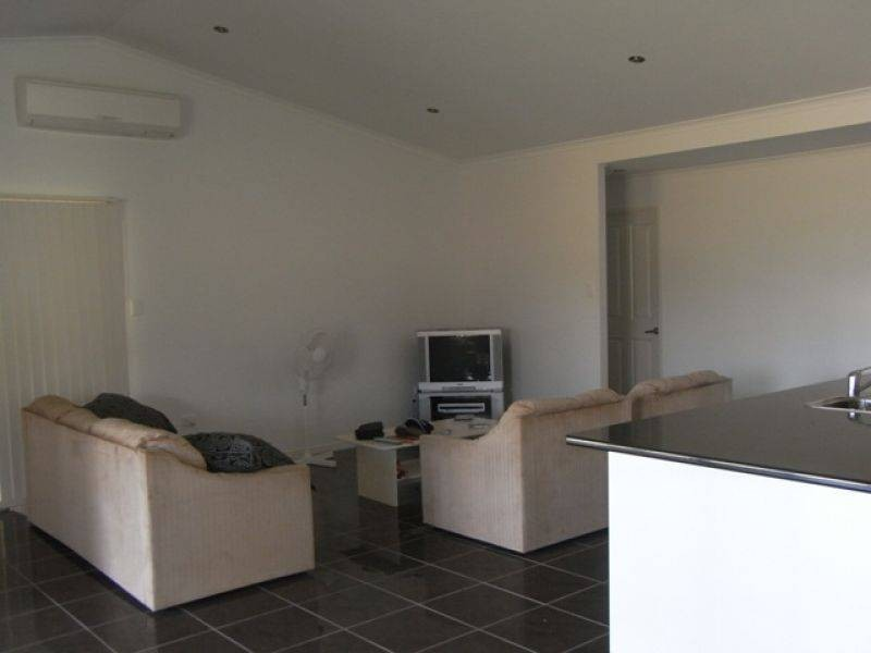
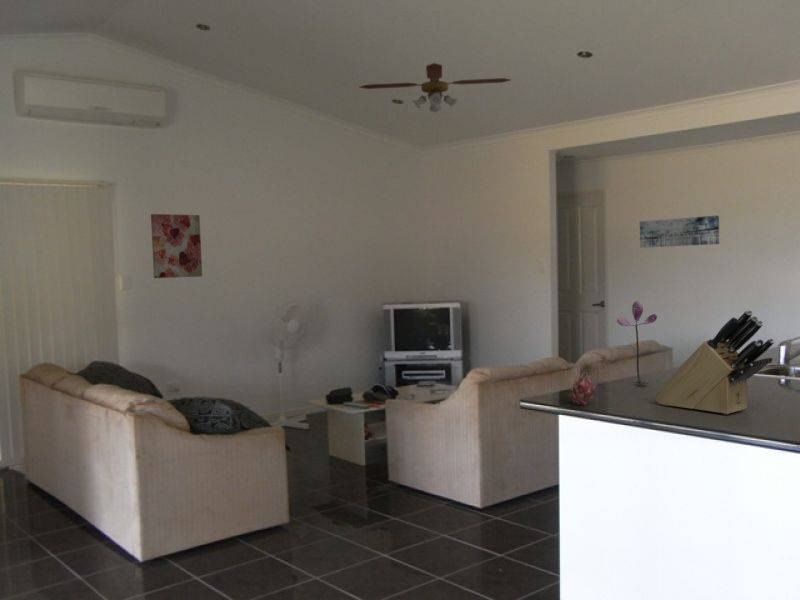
+ knife block (711, 359)
+ ceiling fan (434, 88)
+ wall art (678, 232)
+ fruit (582, 386)
+ wall art (177, 246)
+ flower (637, 342)
